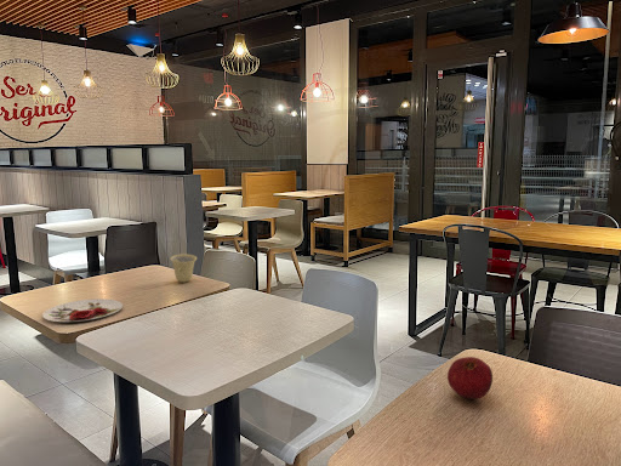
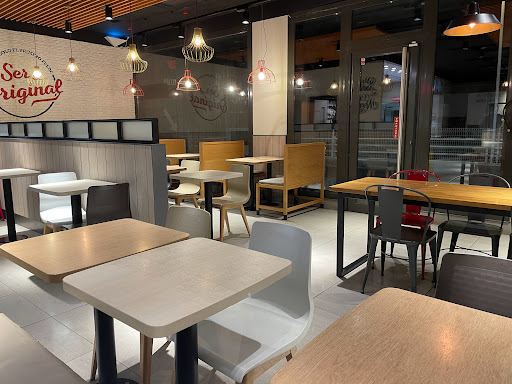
- cup (183, 268)
- fruit (469, 376)
- plate (84, 308)
